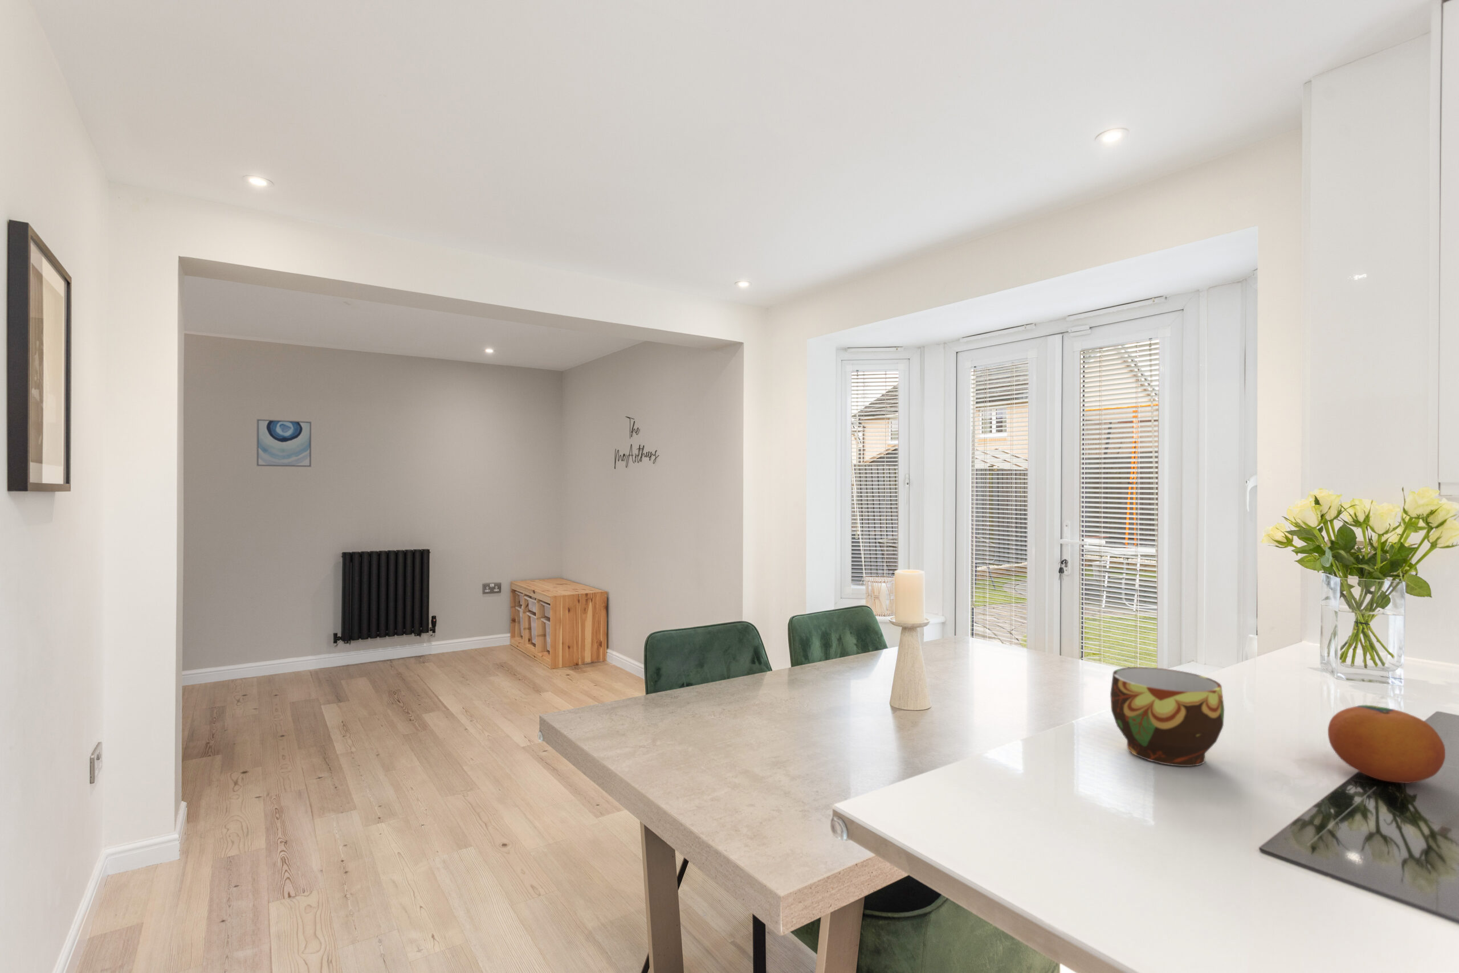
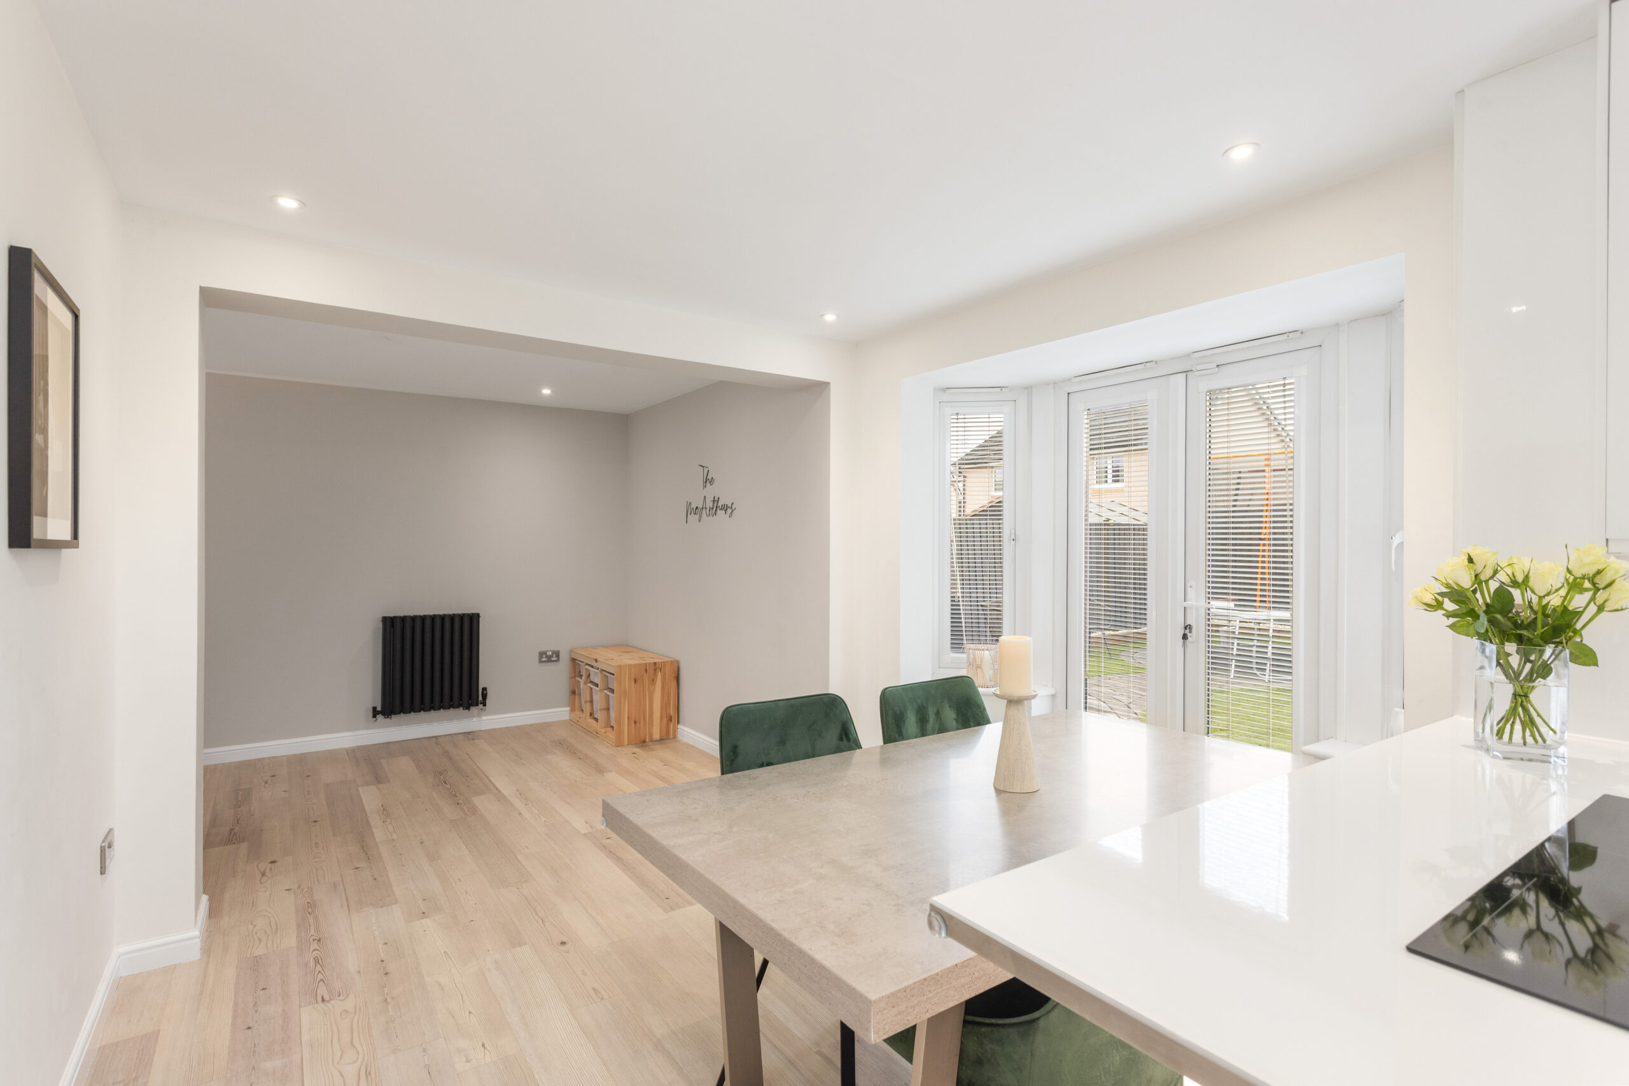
- fruit (1383, 743)
- wall art (284, 443)
- cup (1162, 715)
